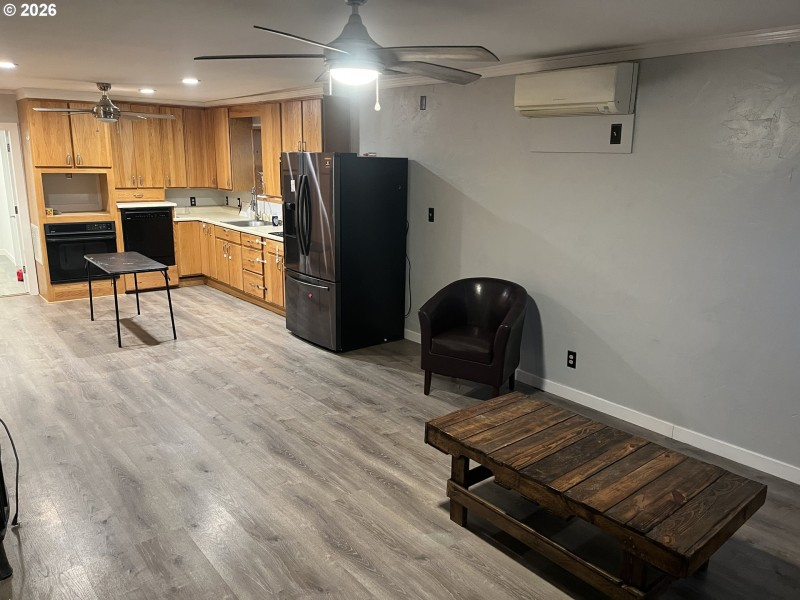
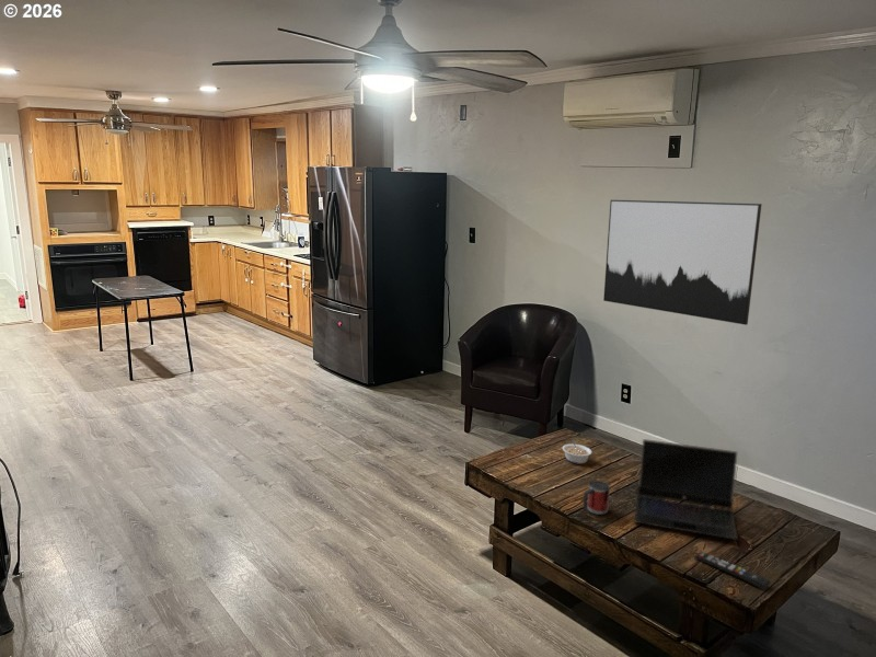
+ legume (575, 452)
+ wall art (673, 257)
+ laptop computer (687, 487)
+ mug (596, 497)
+ remote control (730, 569)
